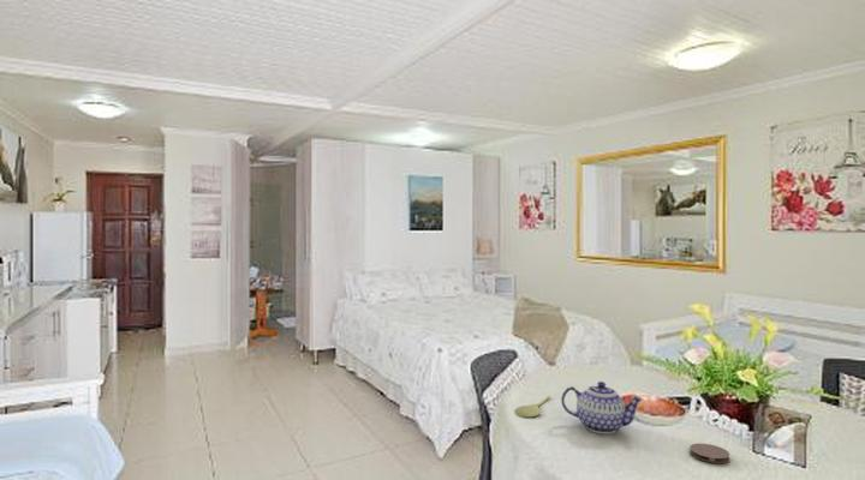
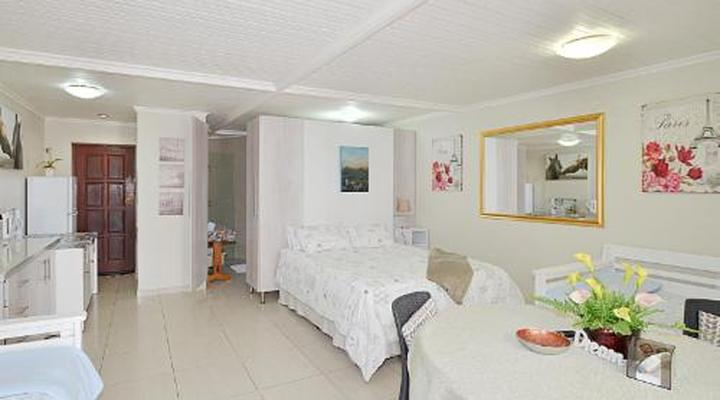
- spoon (536, 404)
- teapot (601, 404)
- coaster (709, 452)
